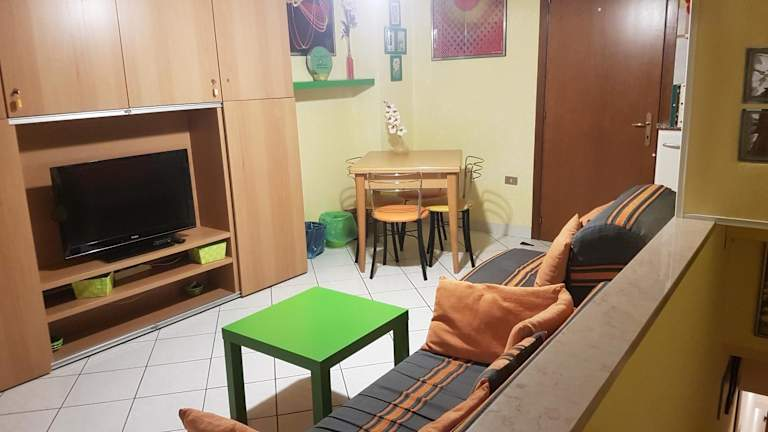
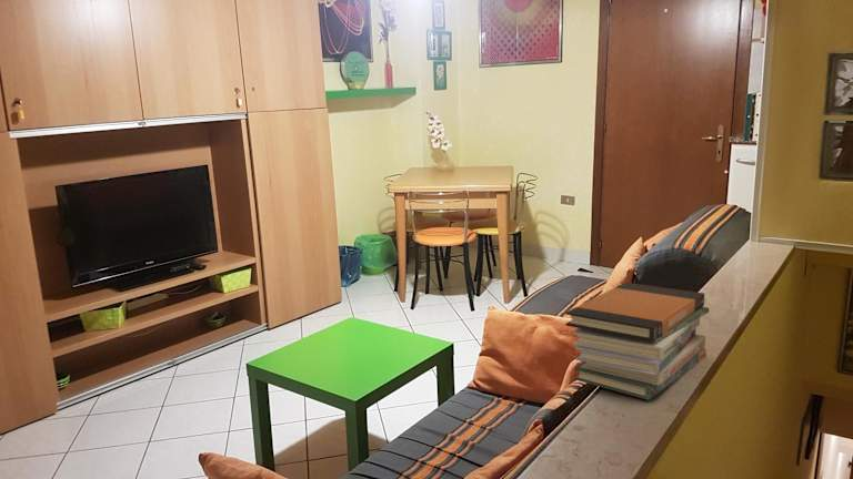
+ book stack (639, 336)
